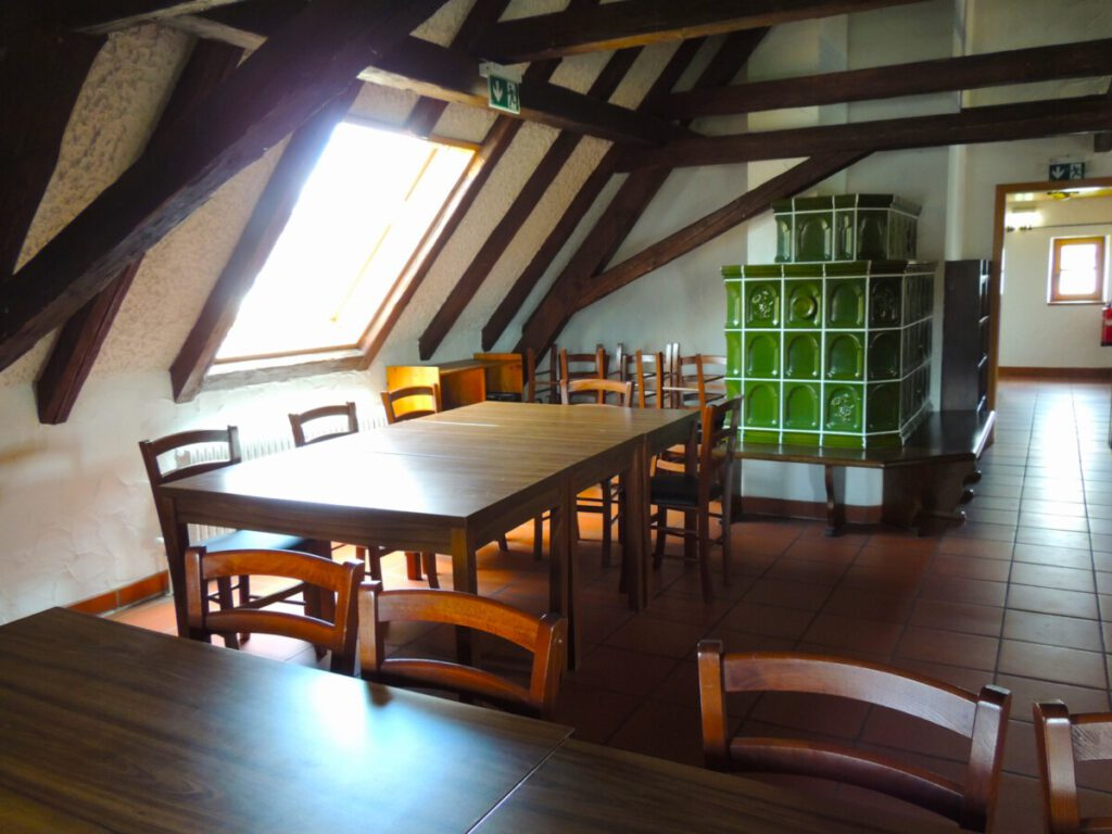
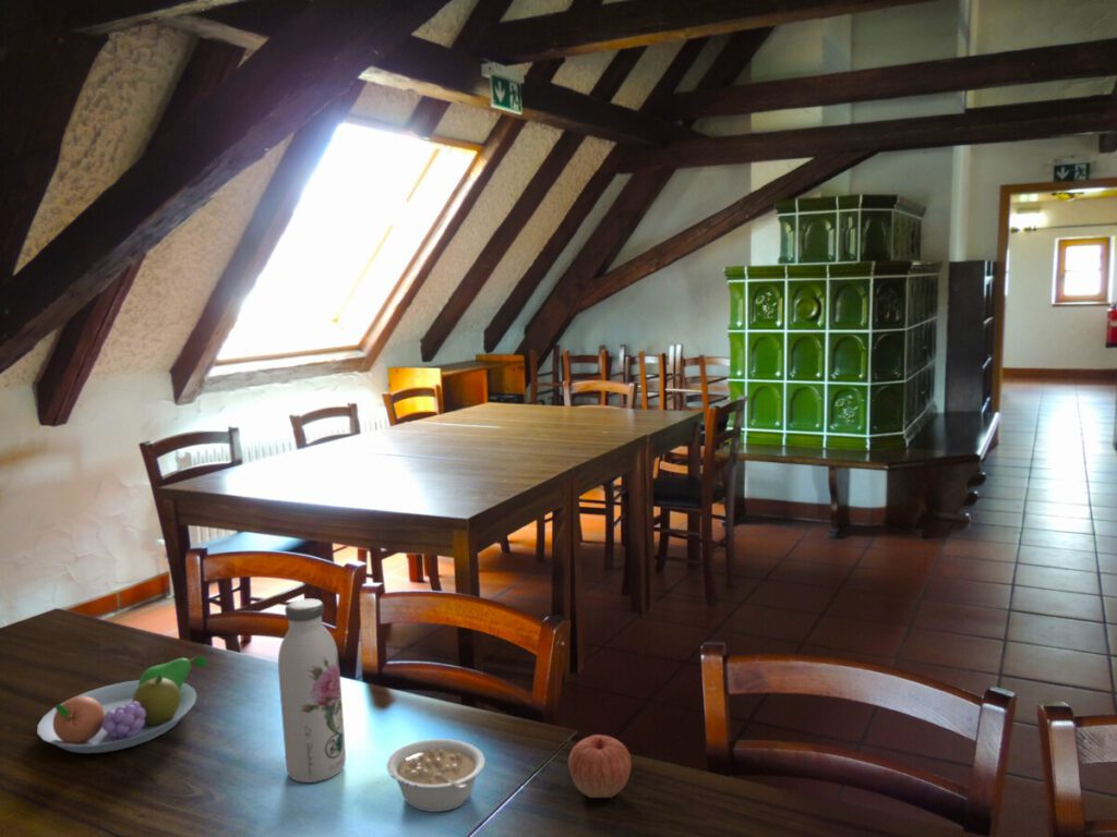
+ water bottle (310, 687)
+ legume (440, 775)
+ apple (599, 763)
+ fruit bowl (124, 695)
